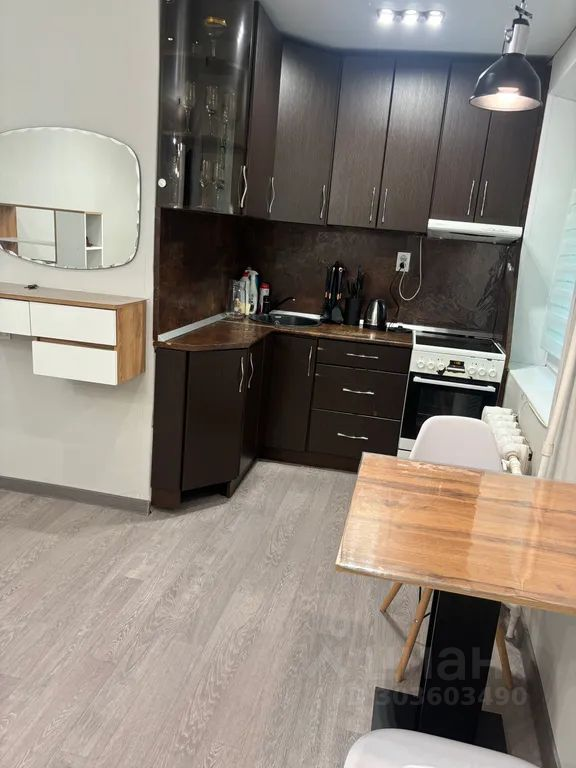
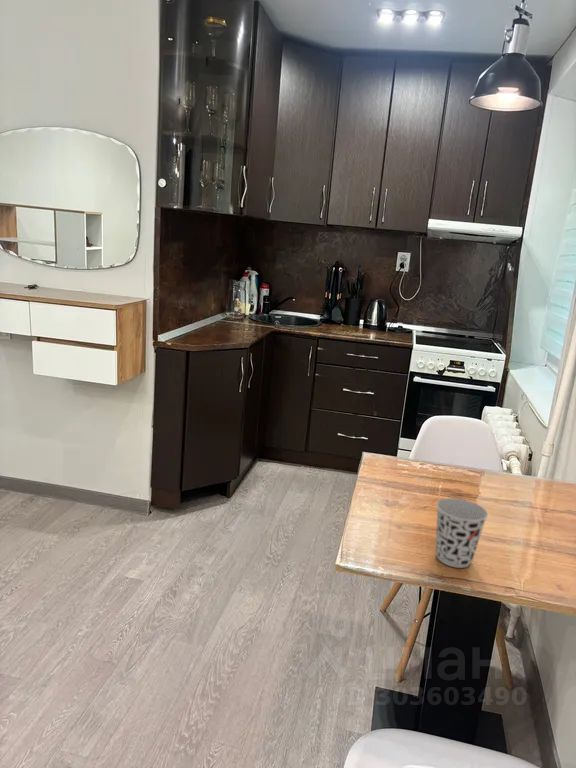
+ cup (457, 534)
